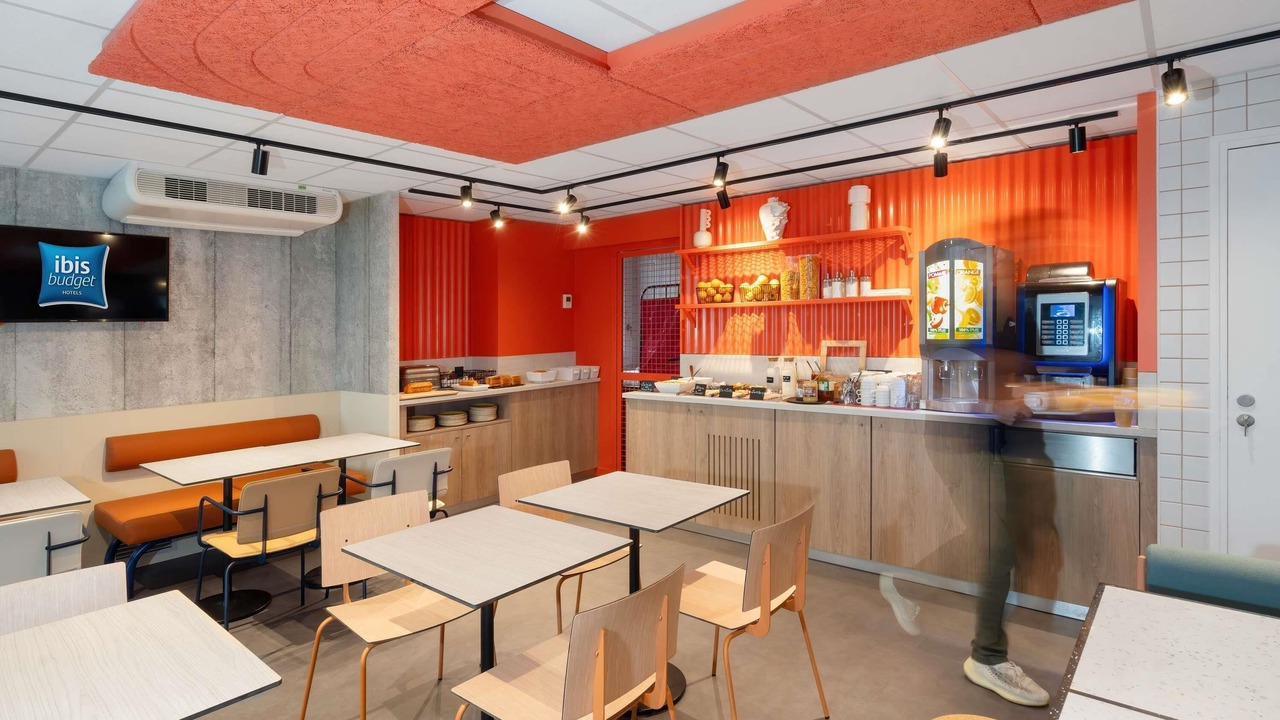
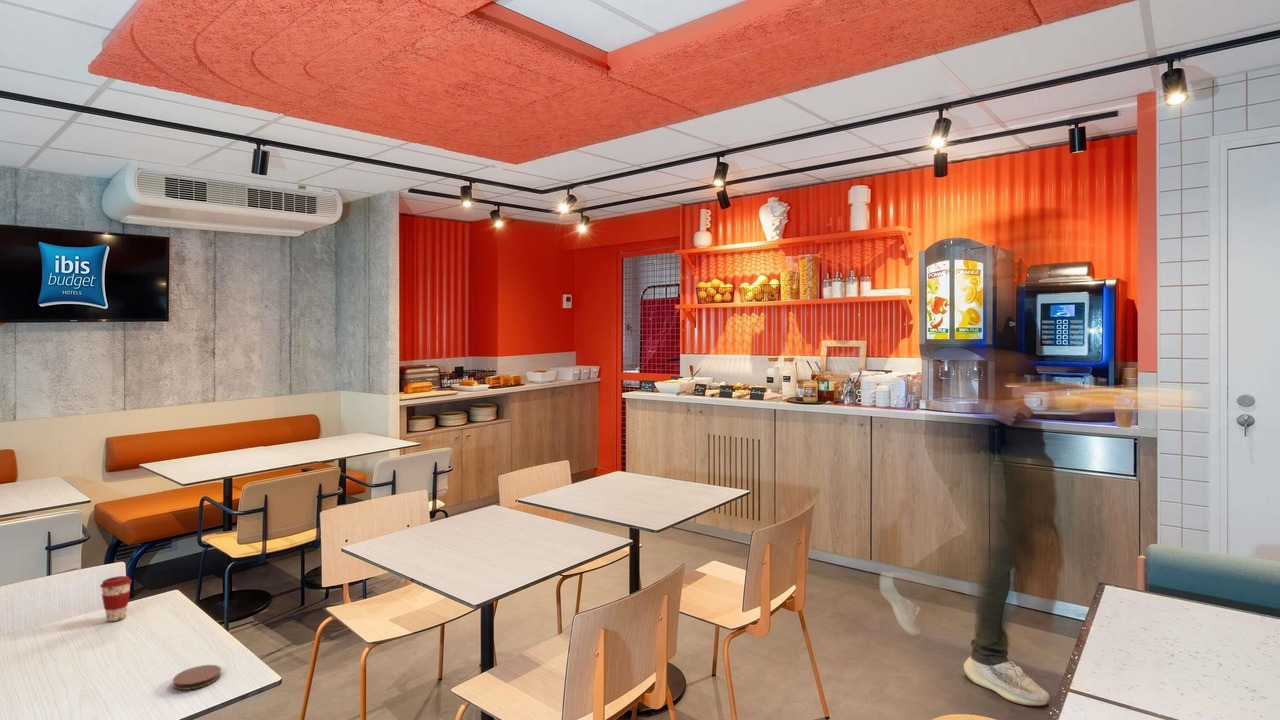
+ coffee cup (116, 598)
+ coaster (197, 676)
